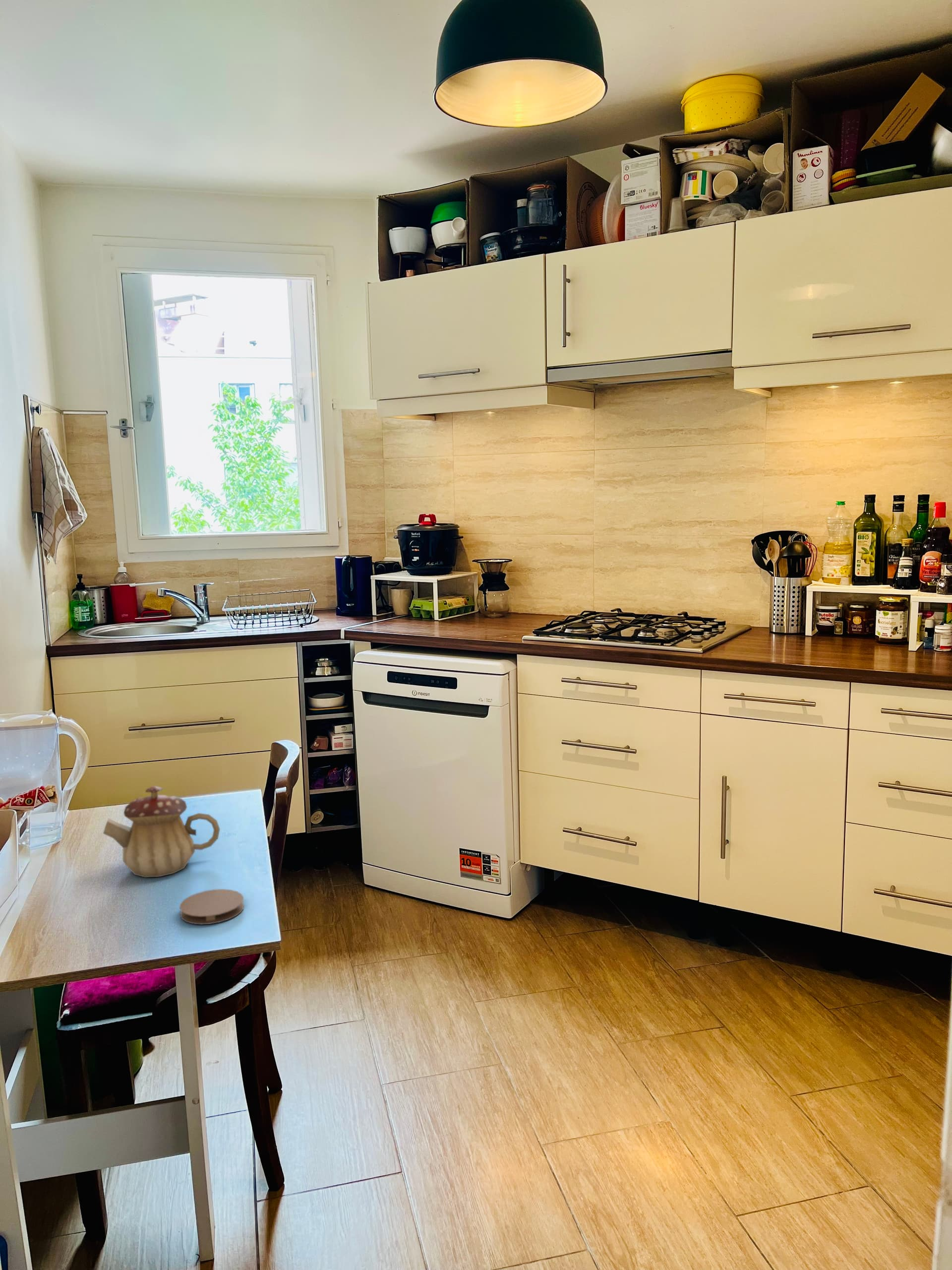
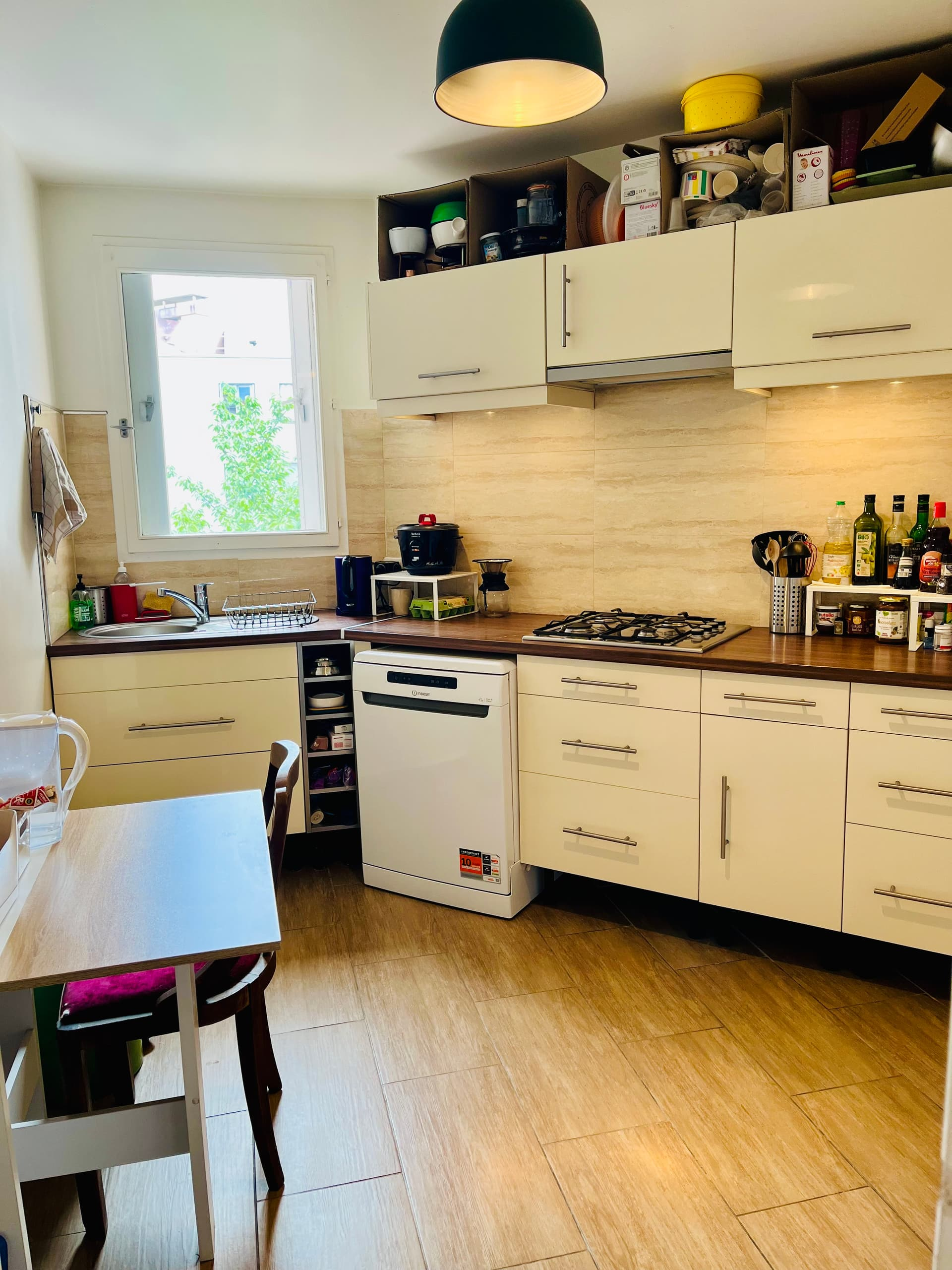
- coaster (212, 906)
- teapot (162, 826)
